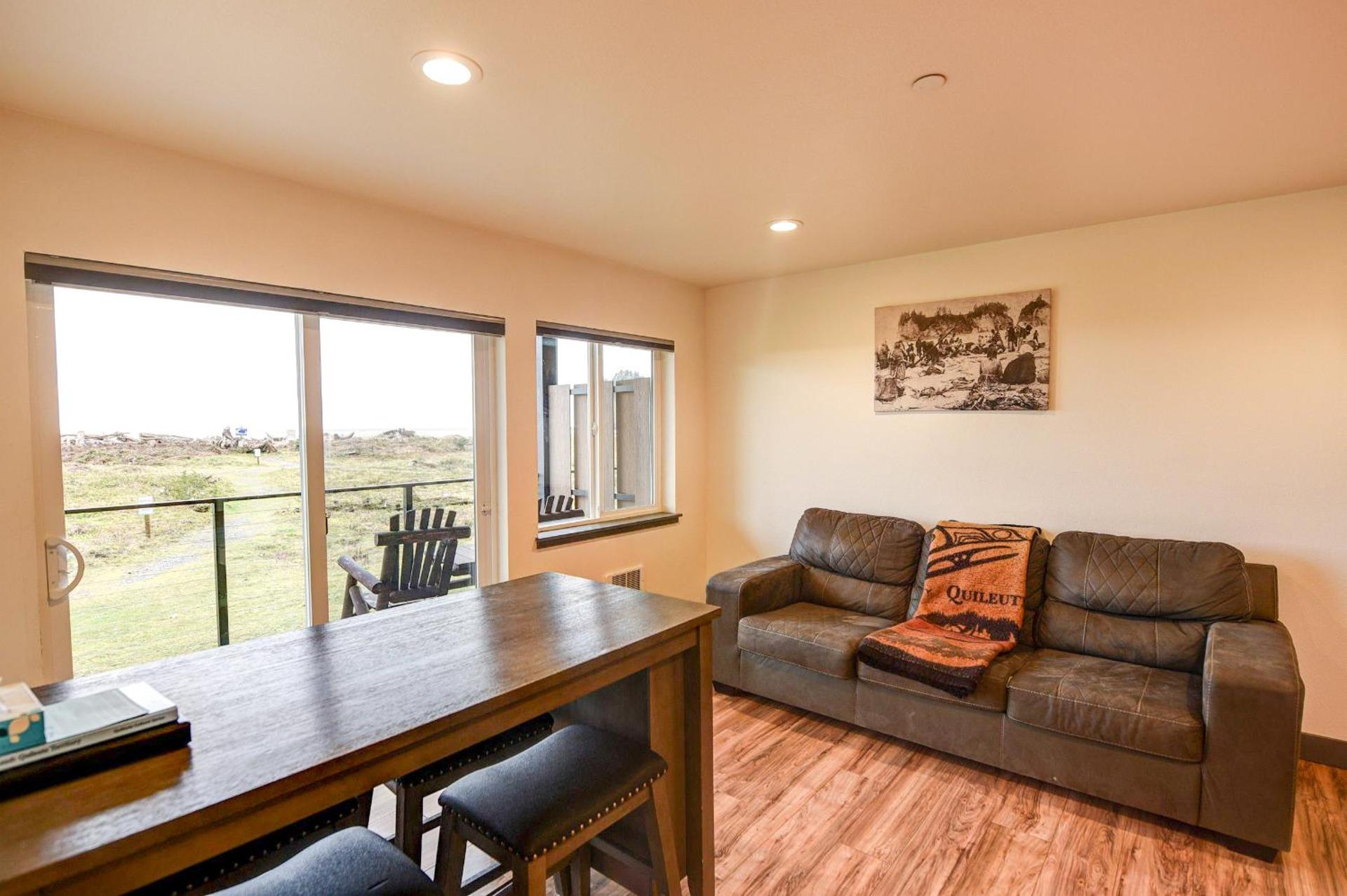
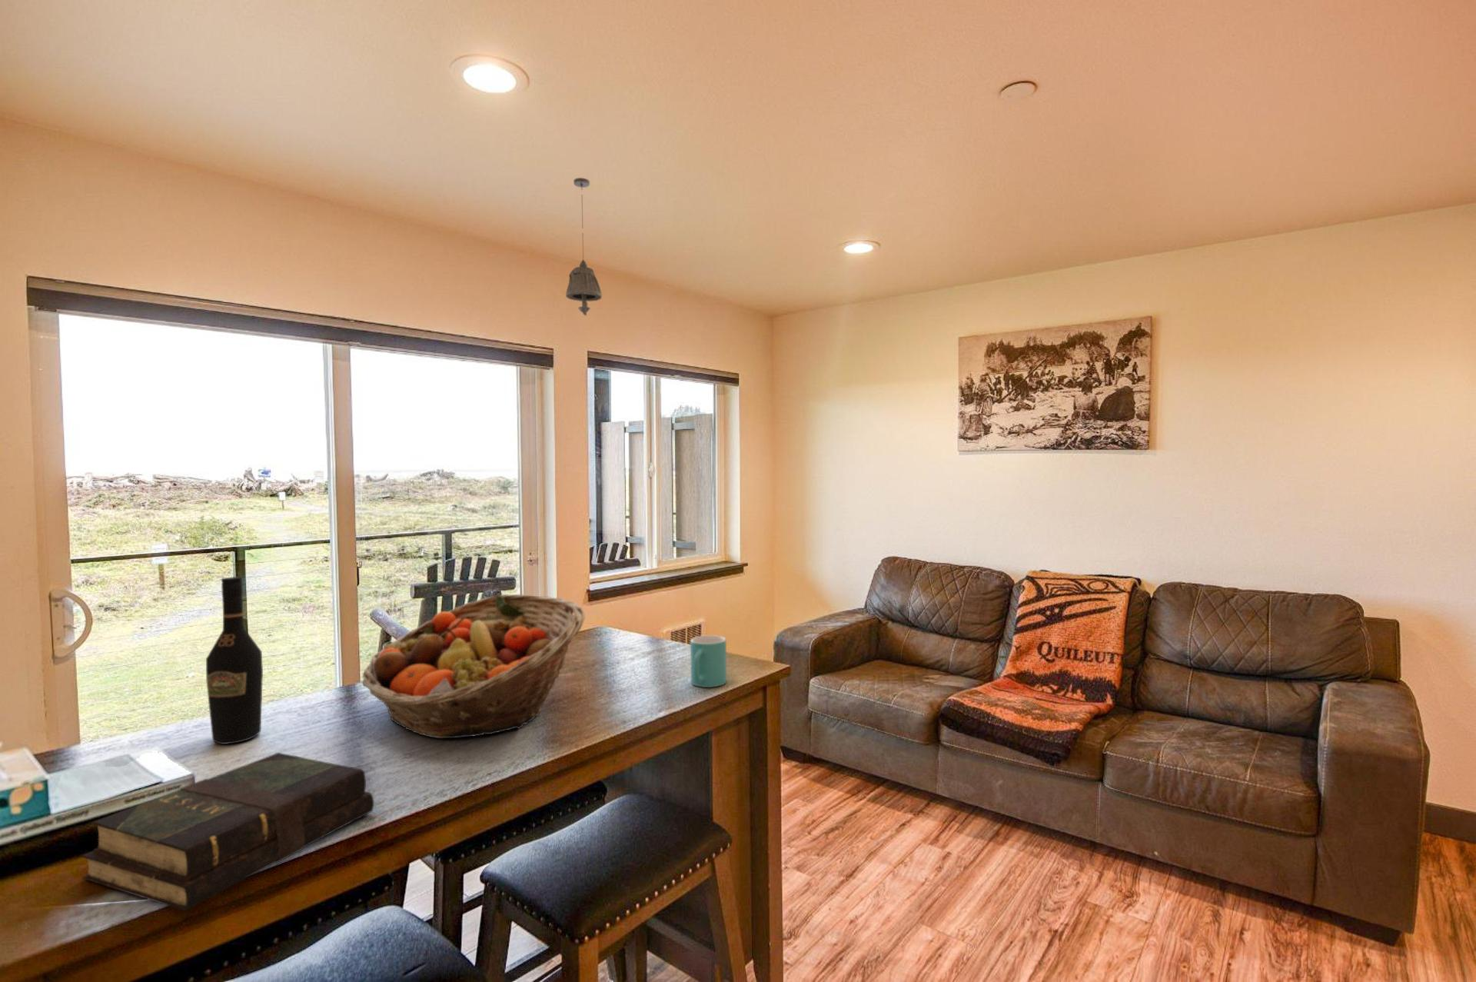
+ wine bottle (234, 658)
+ mug (706, 662)
+ fruit basket (477, 659)
+ book (240, 819)
+ pendant light (583, 249)
